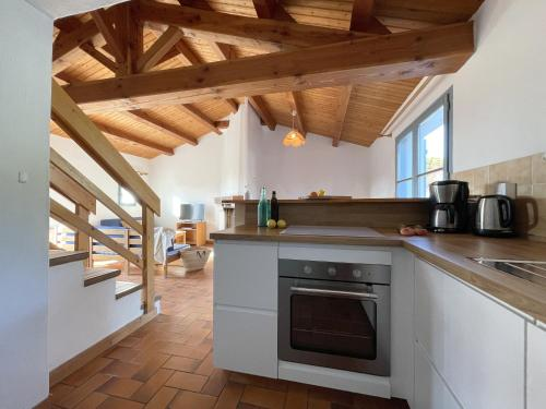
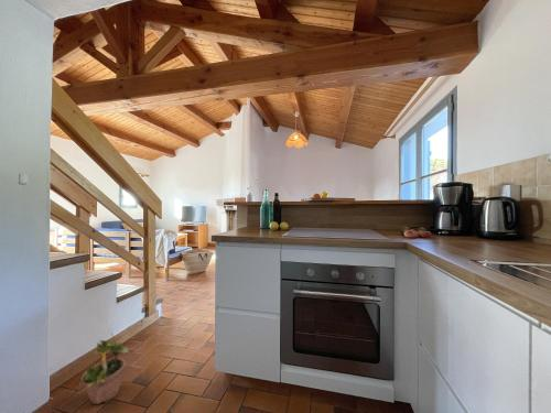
+ potted plant (102, 361)
